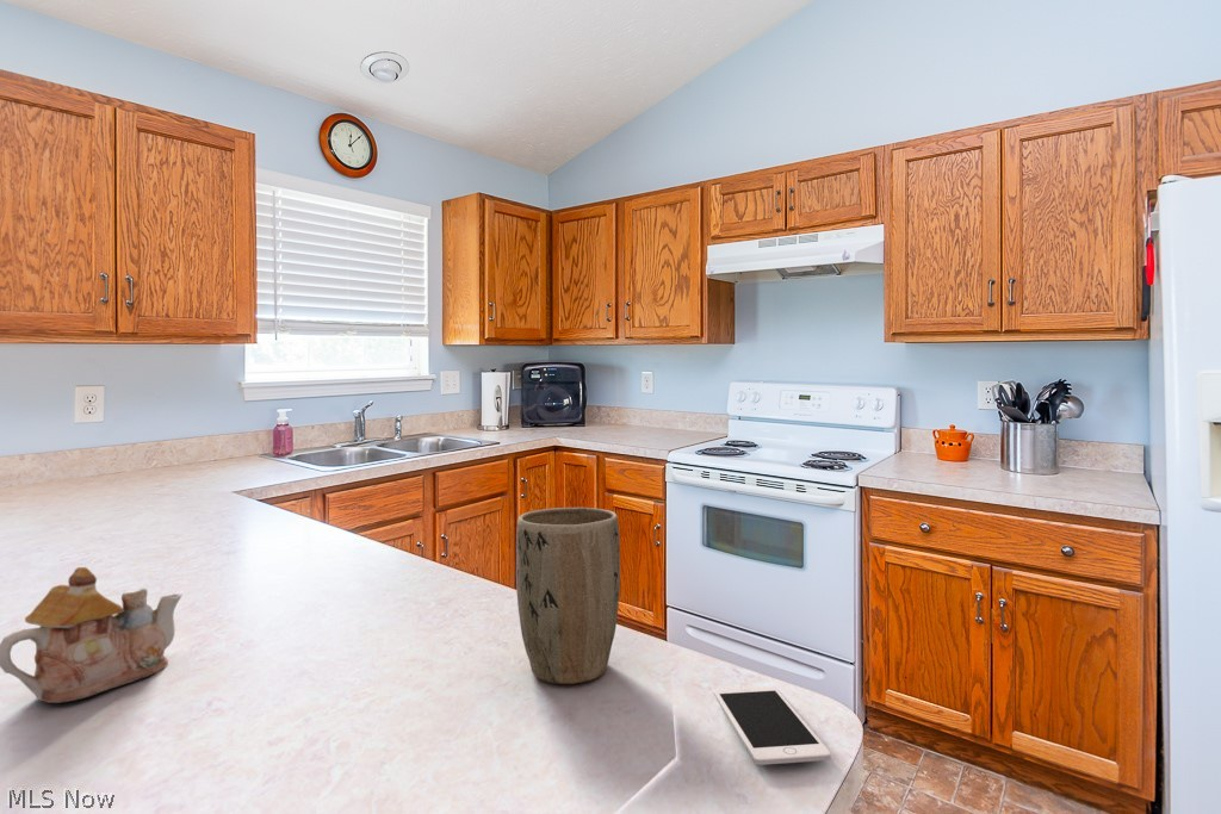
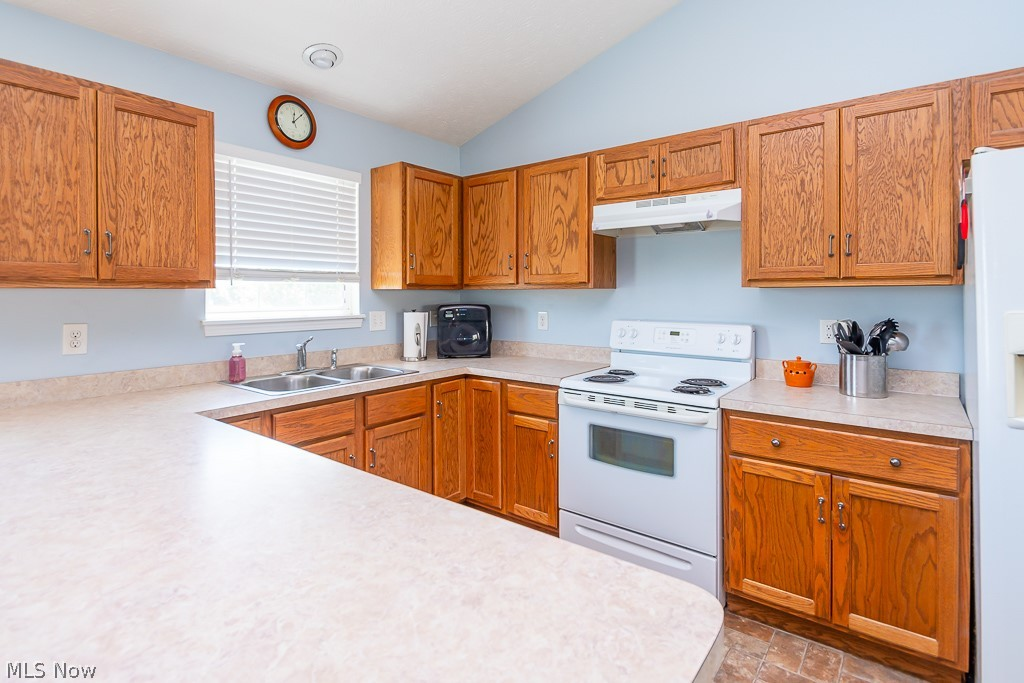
- plant pot (569, 591)
- teapot (97, 621)
- cell phone (766, 720)
